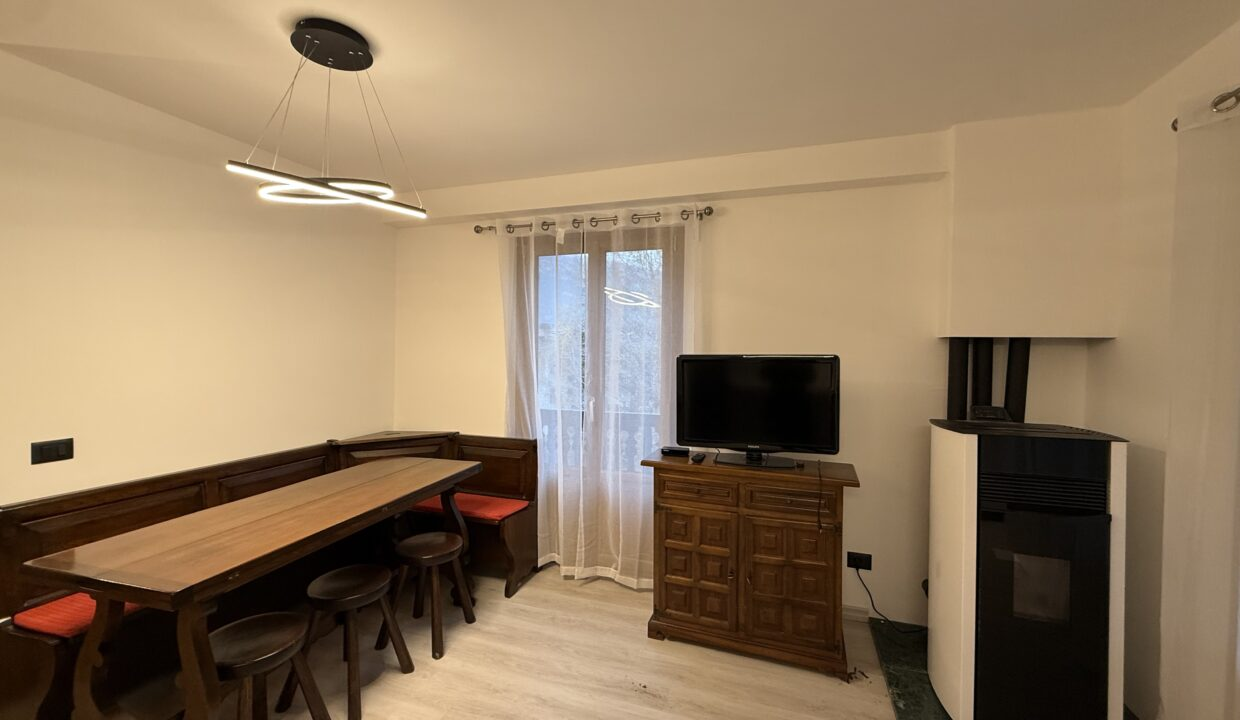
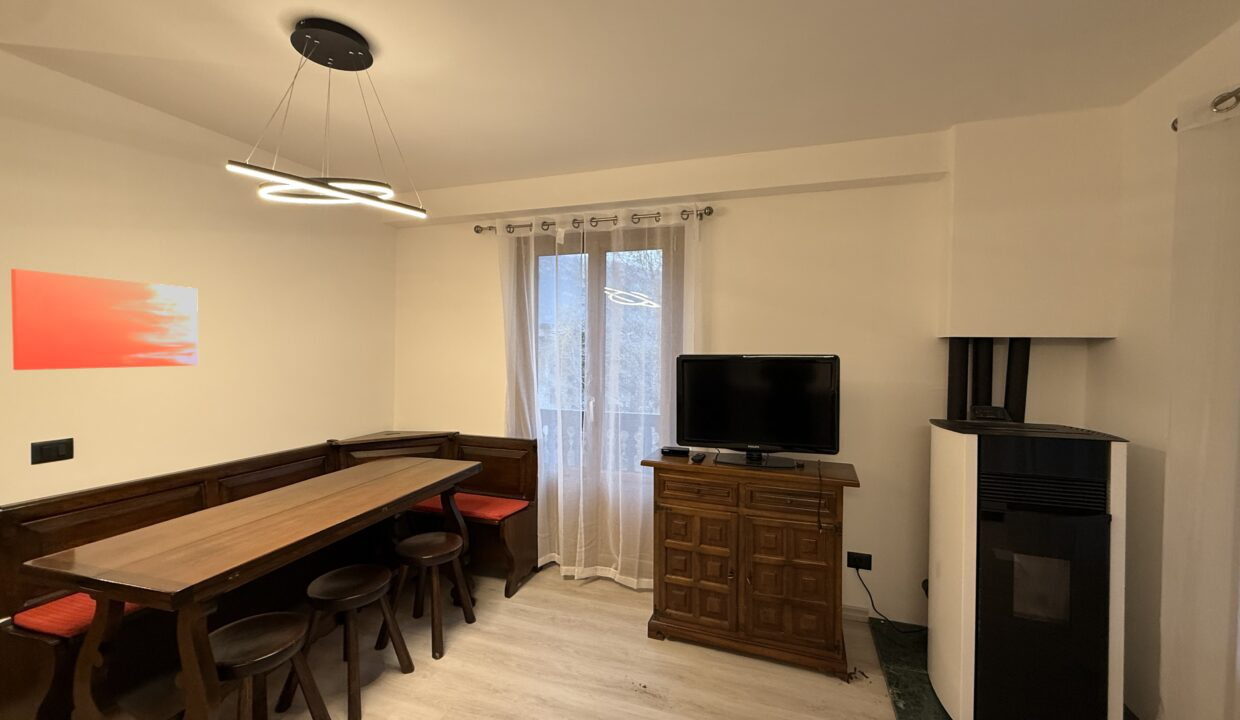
+ wall art (117, 323)
